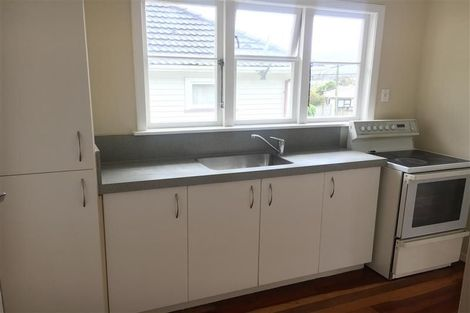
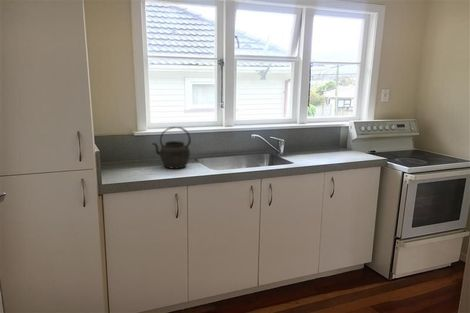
+ kettle (171, 146)
